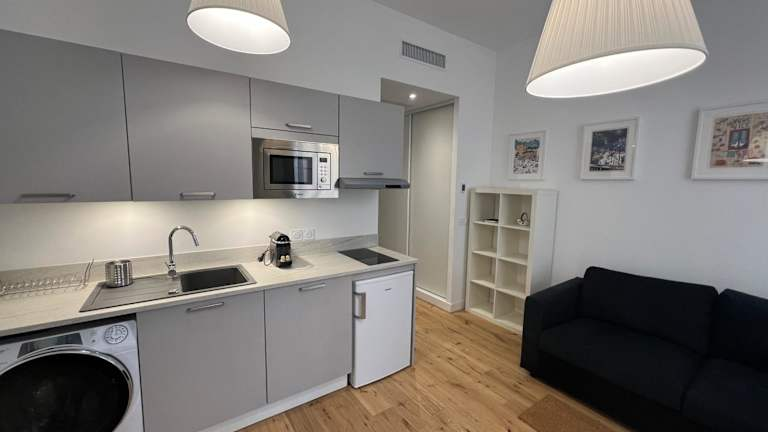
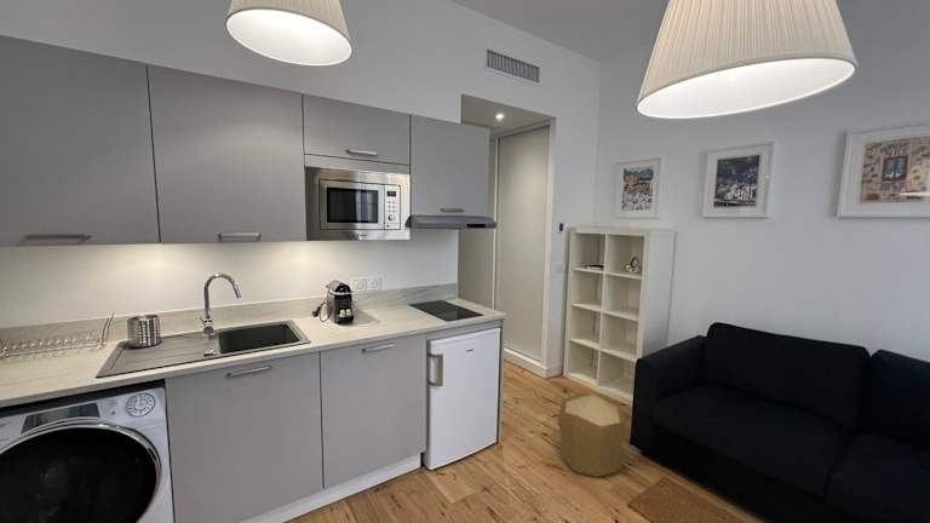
+ pouf (590, 427)
